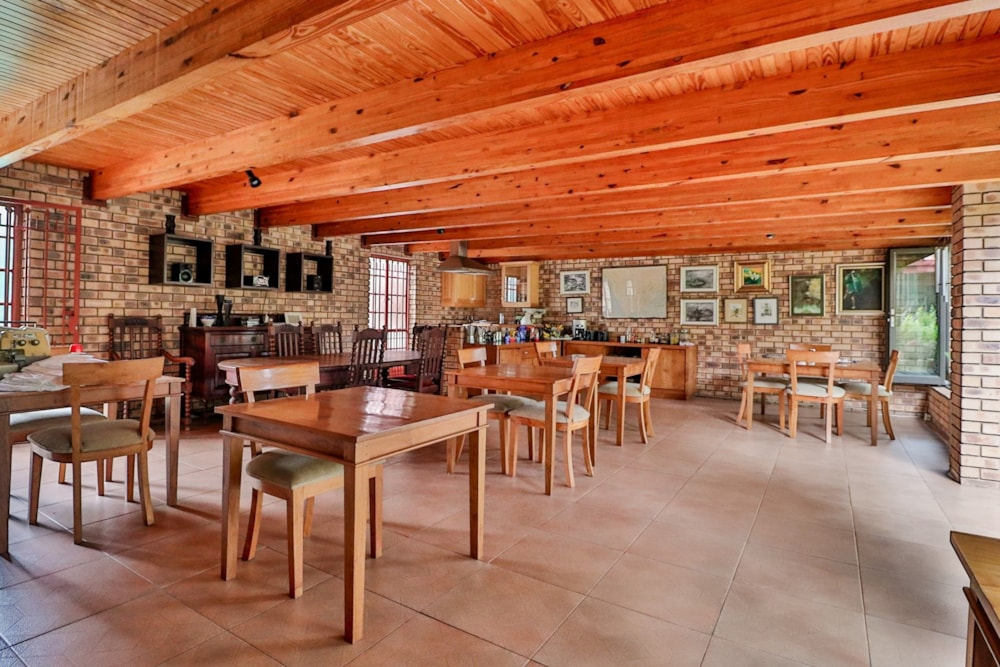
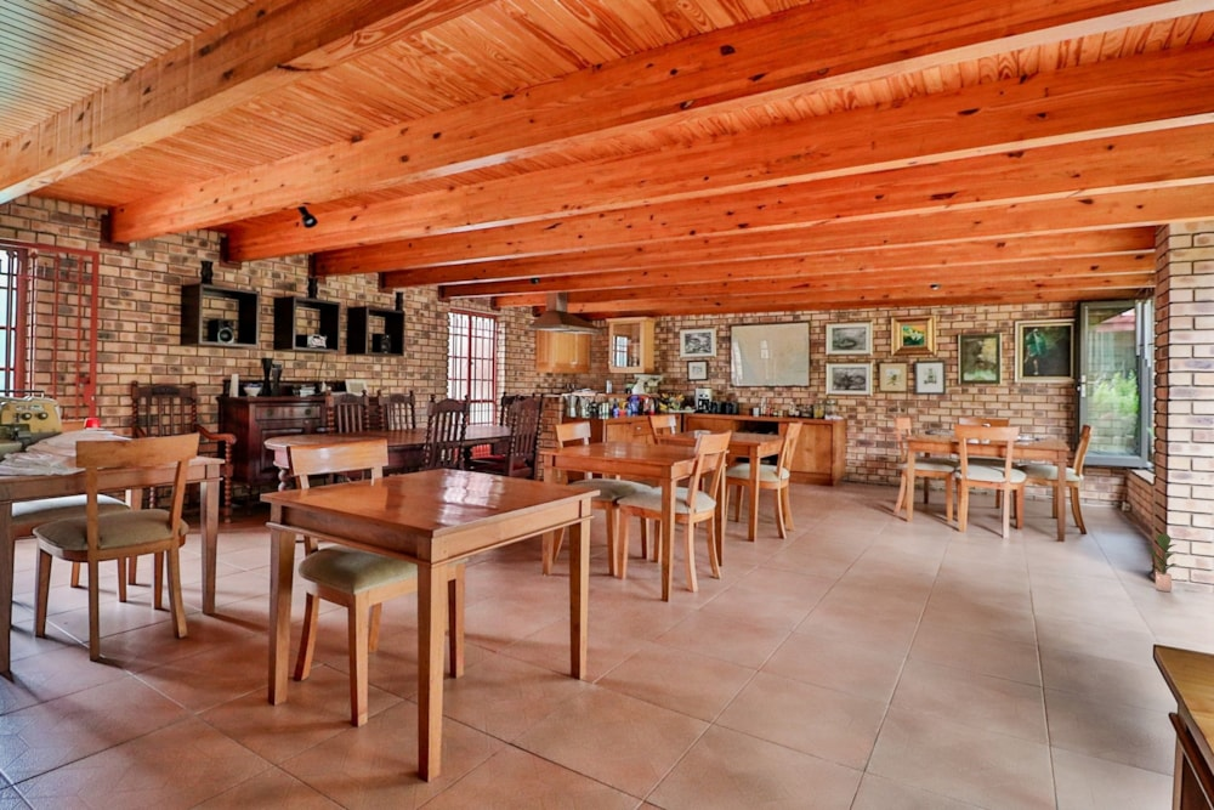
+ potted plant (1162, 561)
